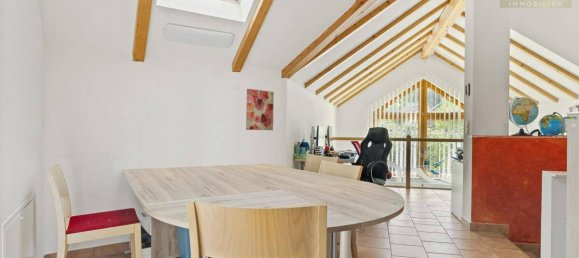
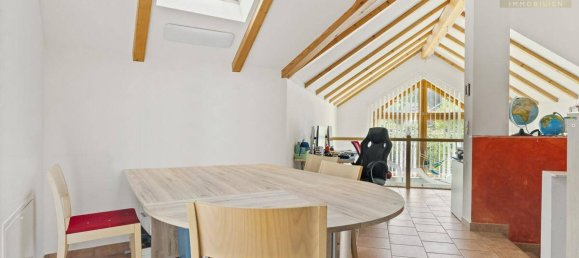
- wall art (260, 110)
